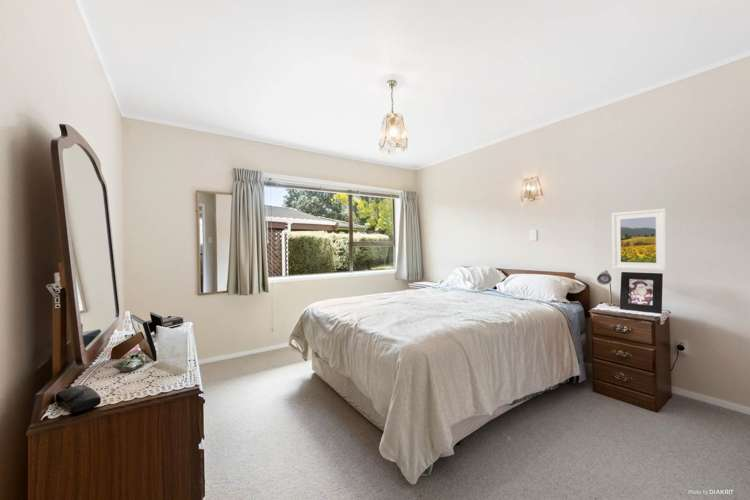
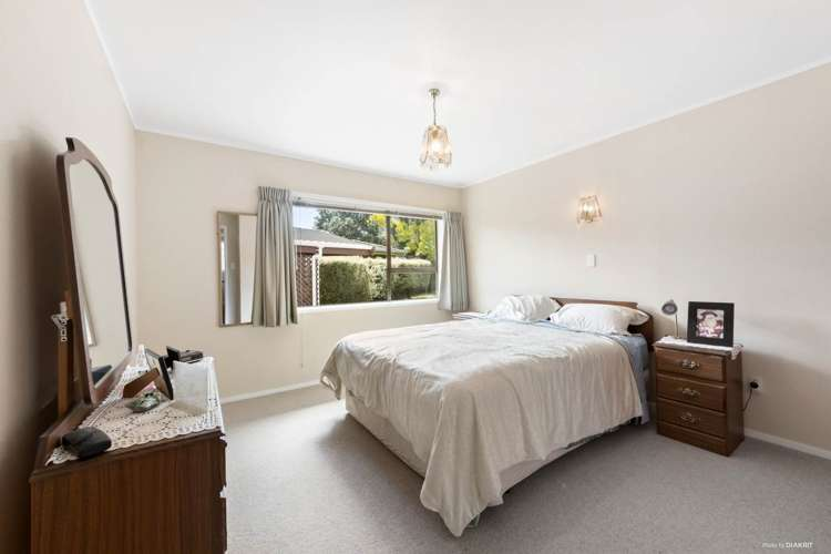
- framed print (637, 240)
